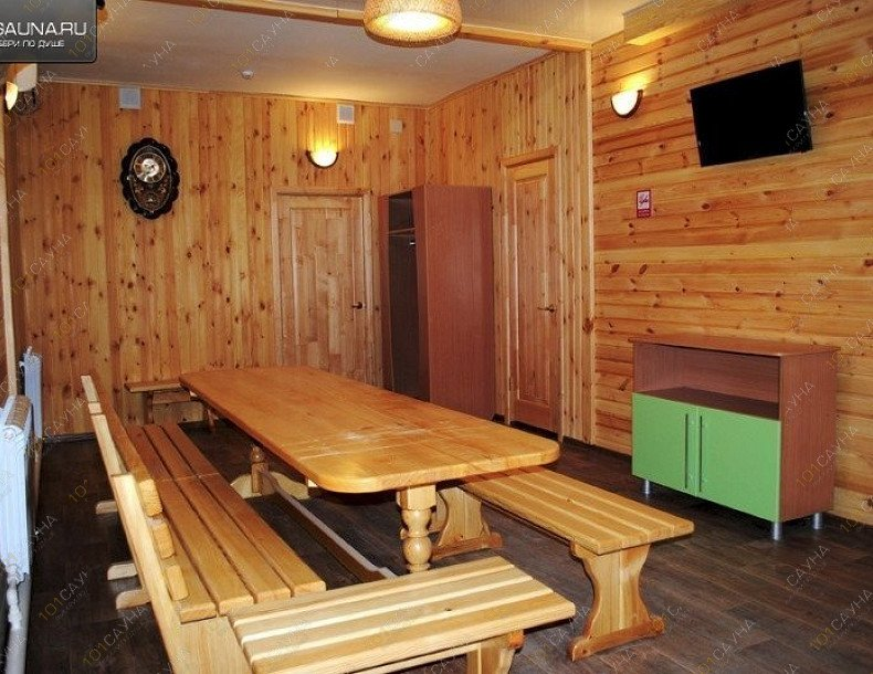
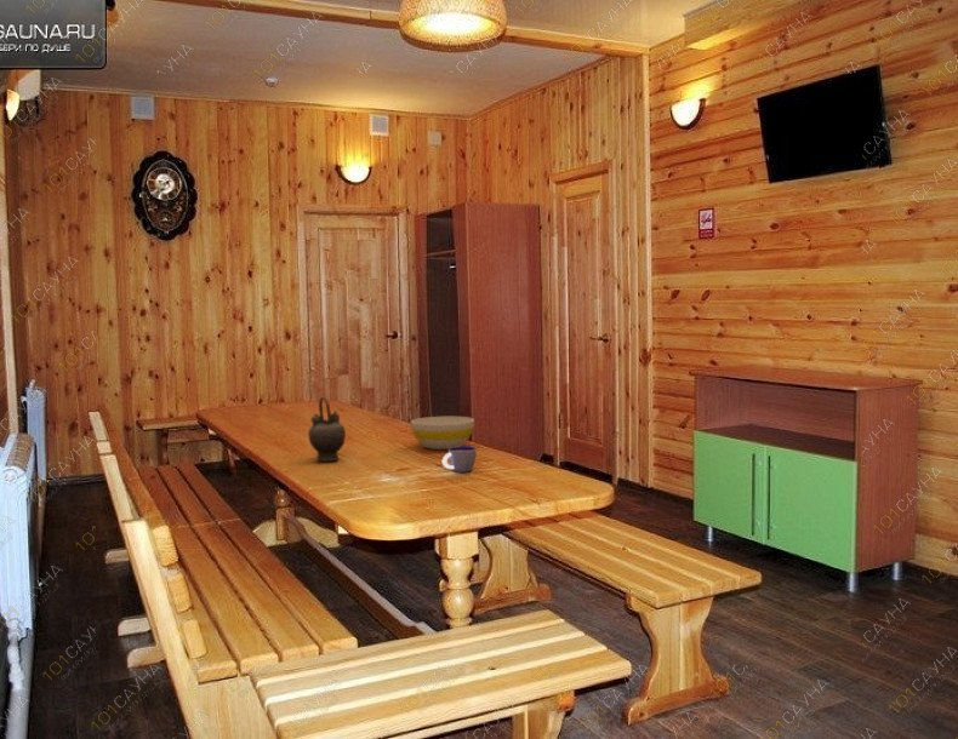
+ teapot (325, 428)
+ bowl (443, 432)
+ cup (458, 459)
